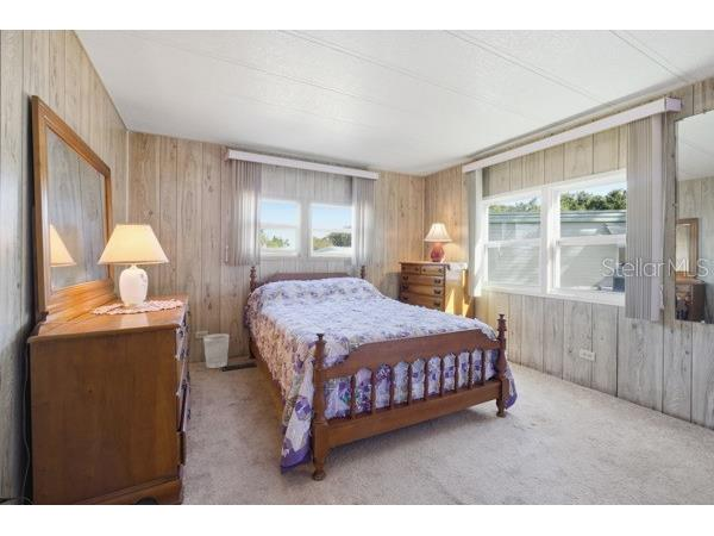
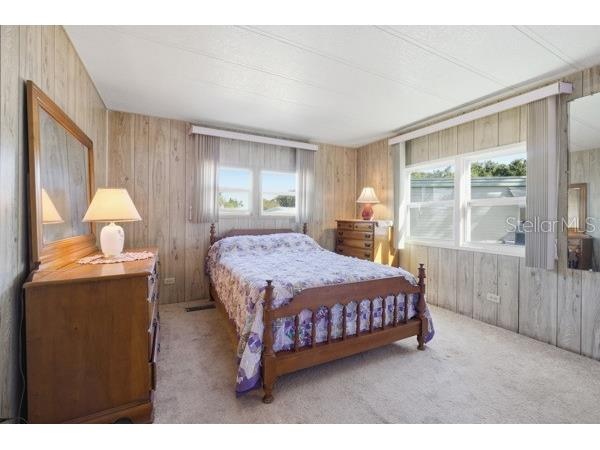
- wastebasket (217, 350)
